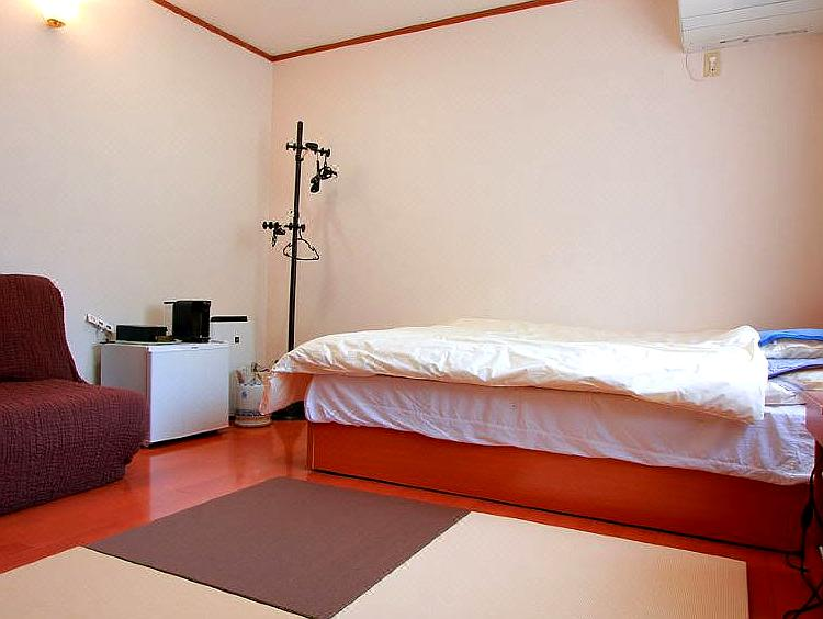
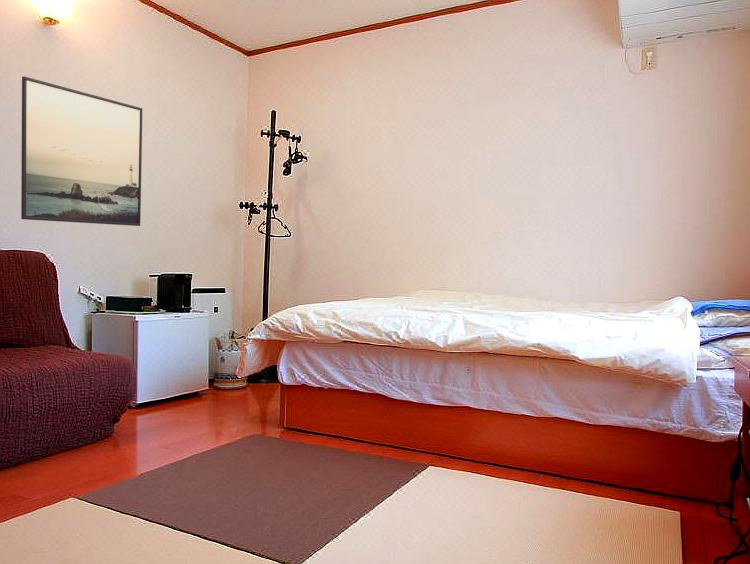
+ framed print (87, 158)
